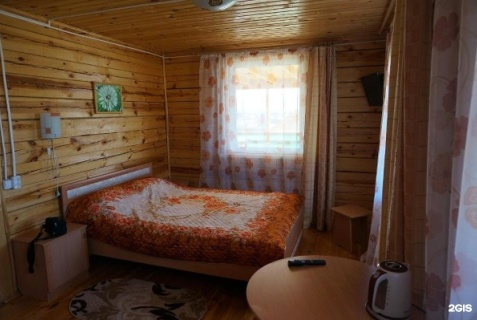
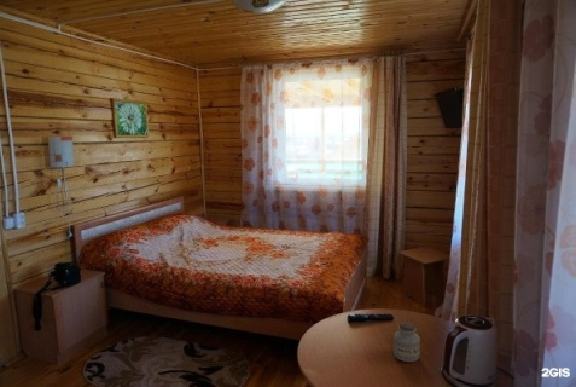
+ jar (406, 340)
